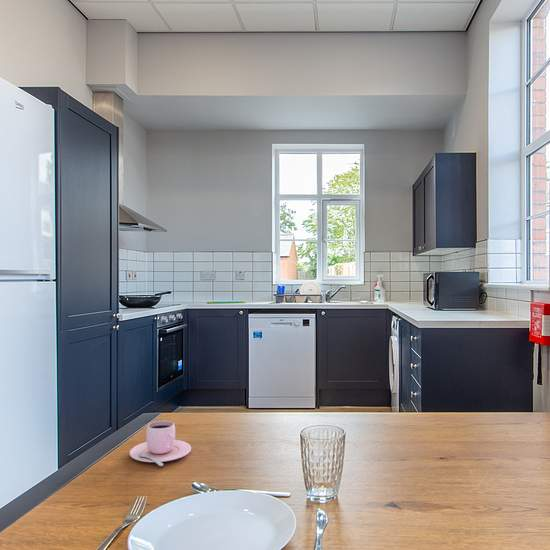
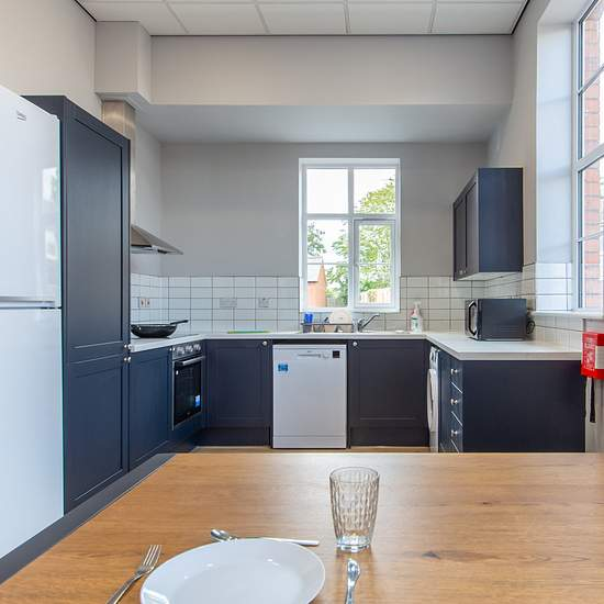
- teacup (161, 421)
